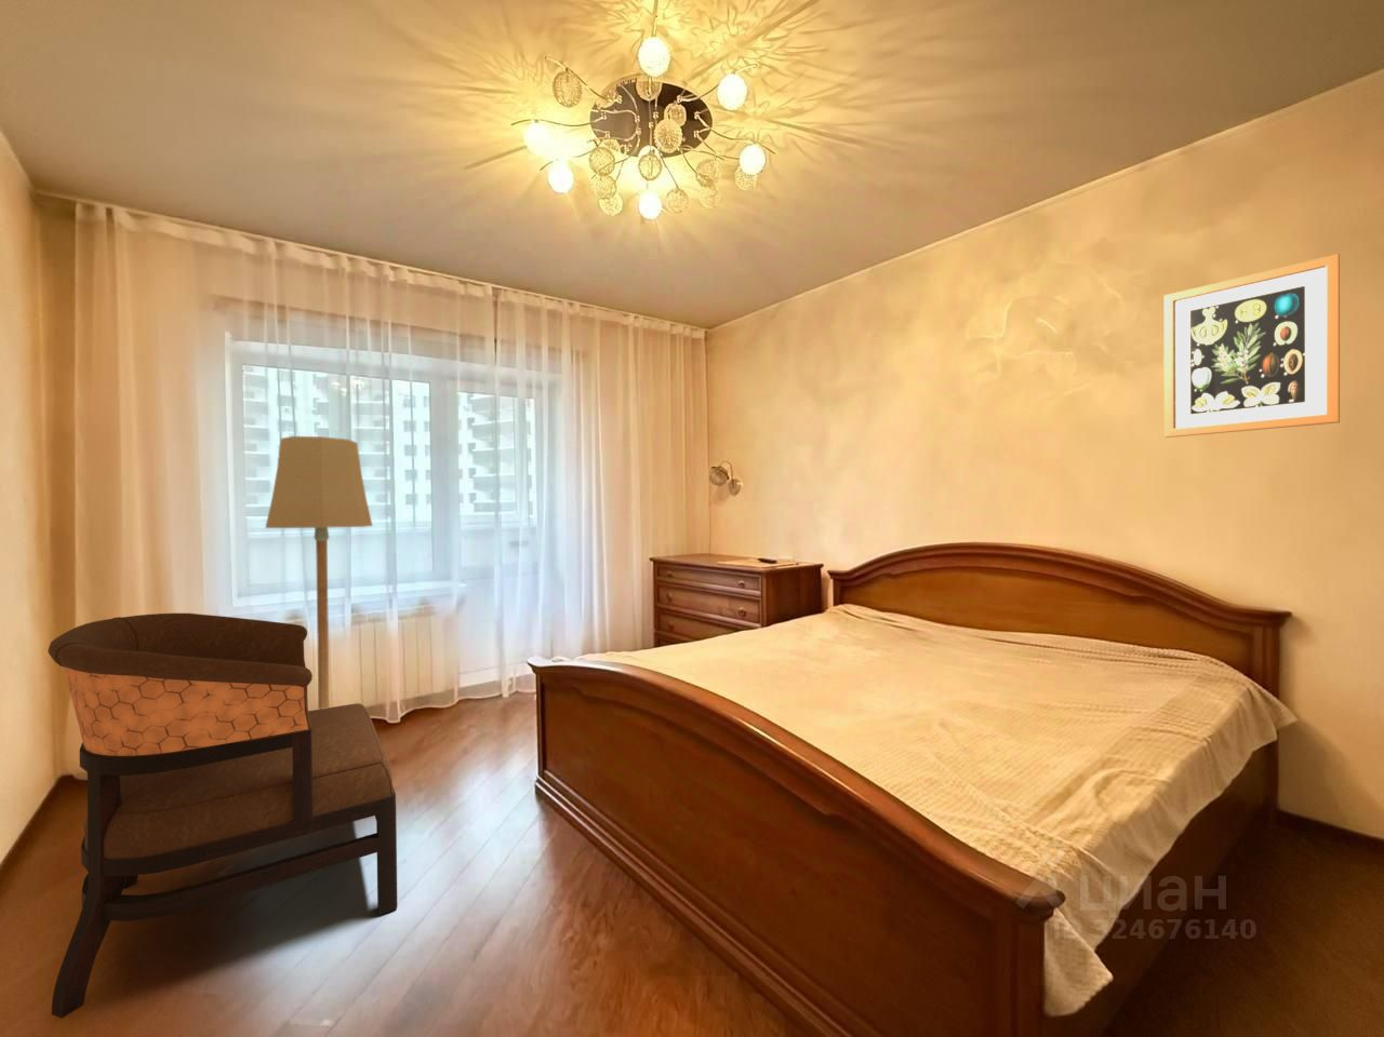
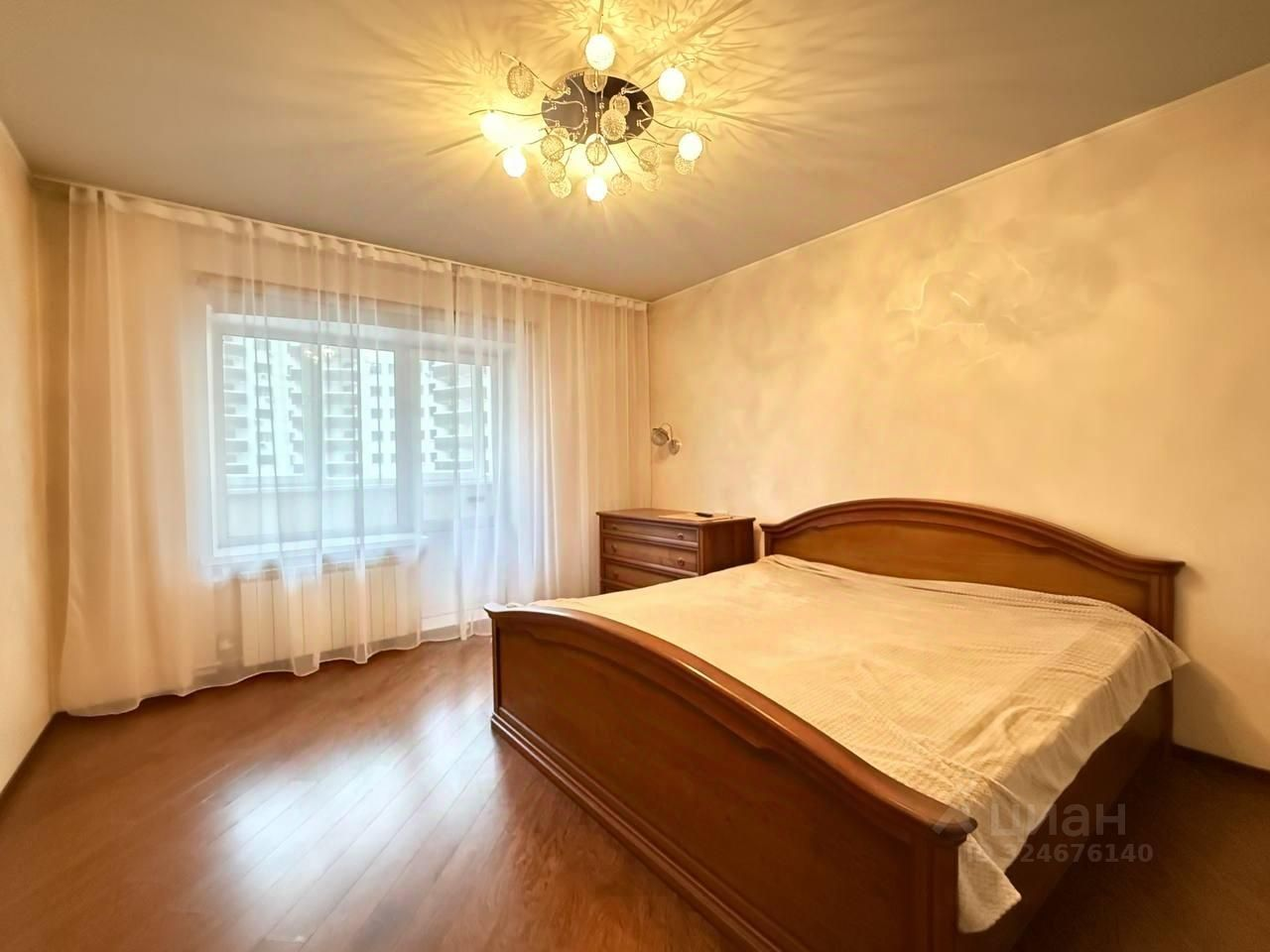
- floor lamp (323, 597)
- armchair (241, 755)
- wall art (1245, 353)
